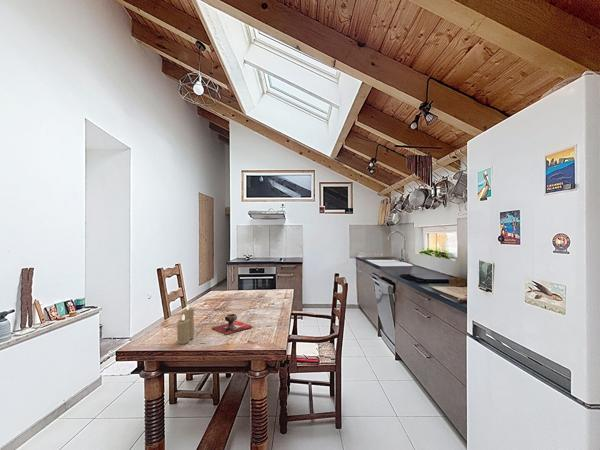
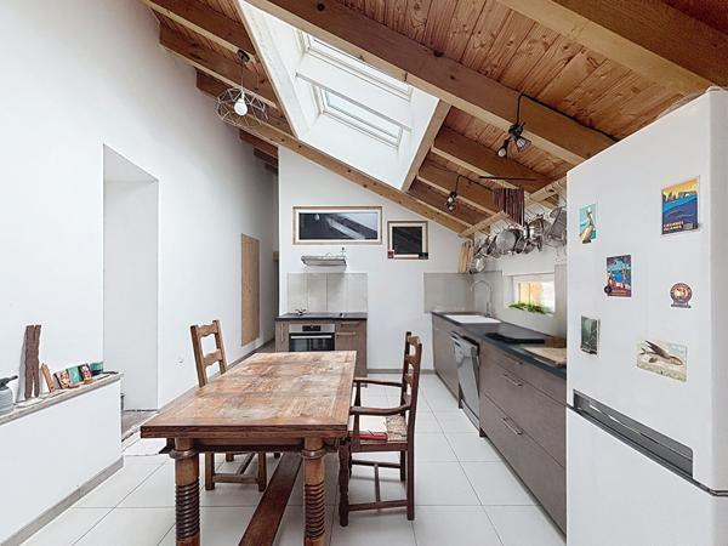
- candle (185, 322)
- decorative bowl (232, 321)
